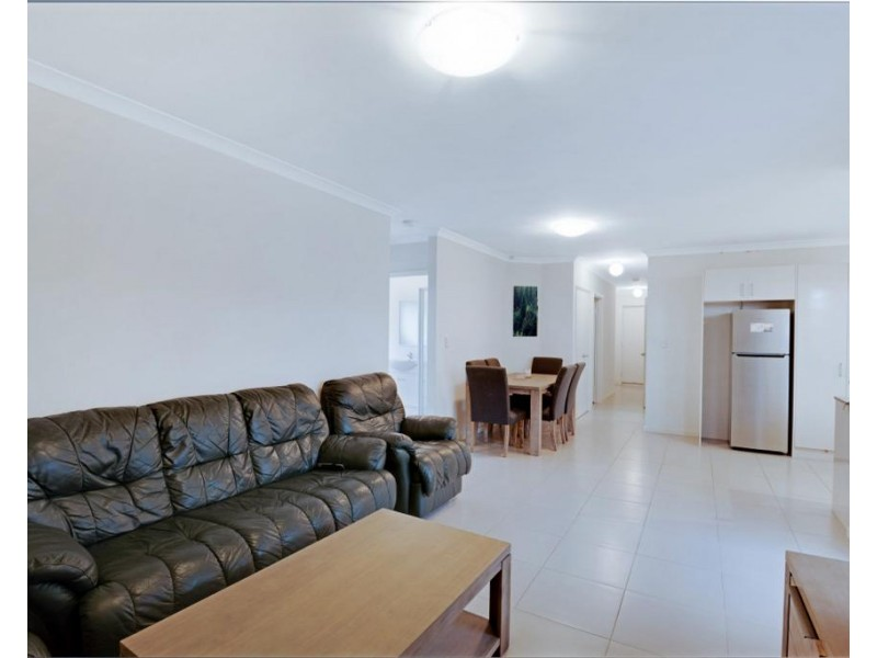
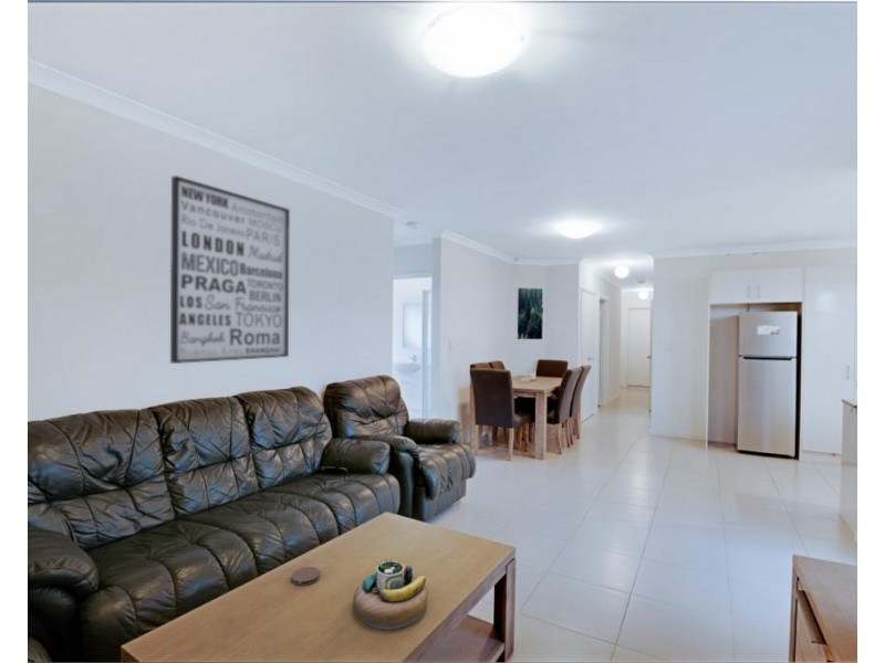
+ decorative bowl (391, 583)
+ coaster (305, 575)
+ wall art (236, 276)
